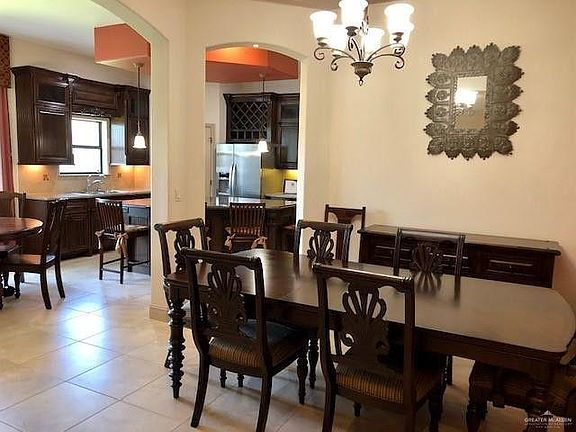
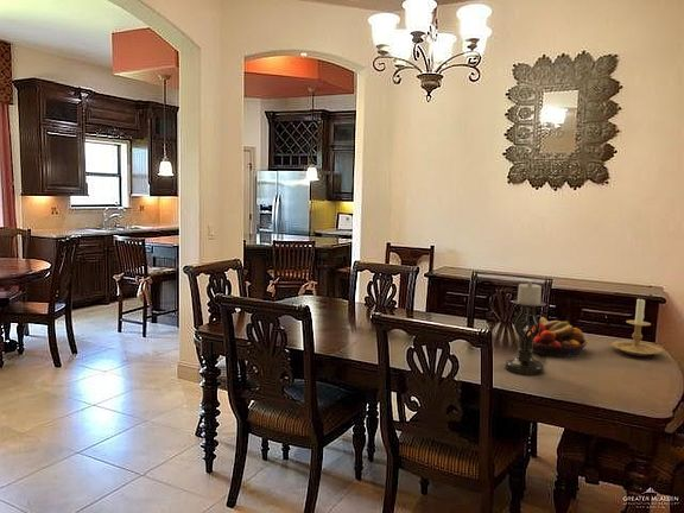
+ fruit bowl (551, 335)
+ candle holder (638, 324)
+ candle holder (527, 325)
